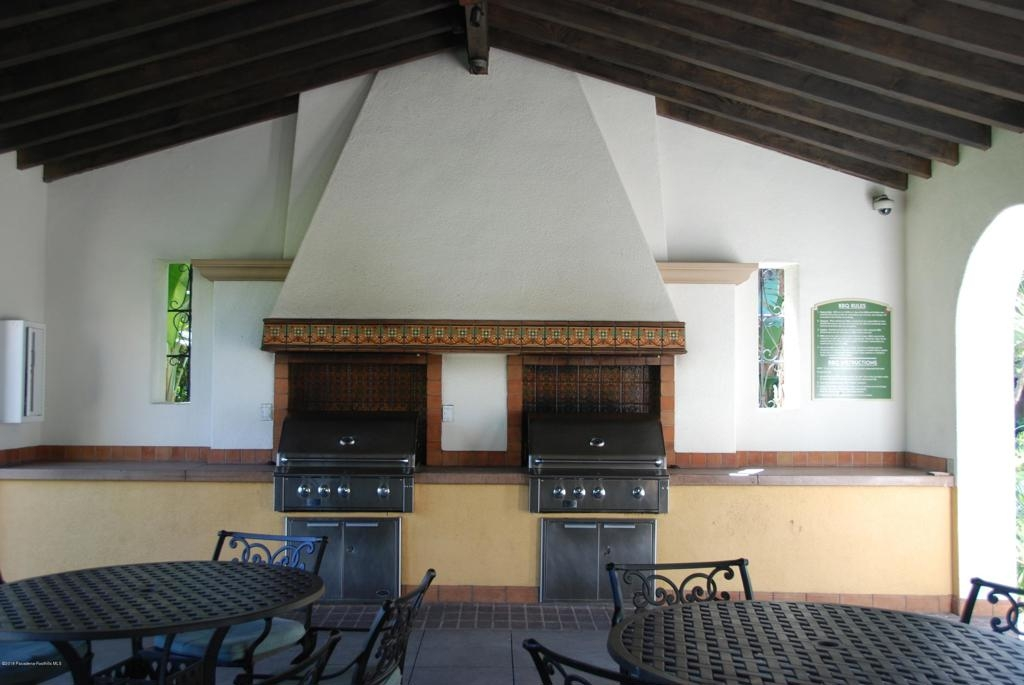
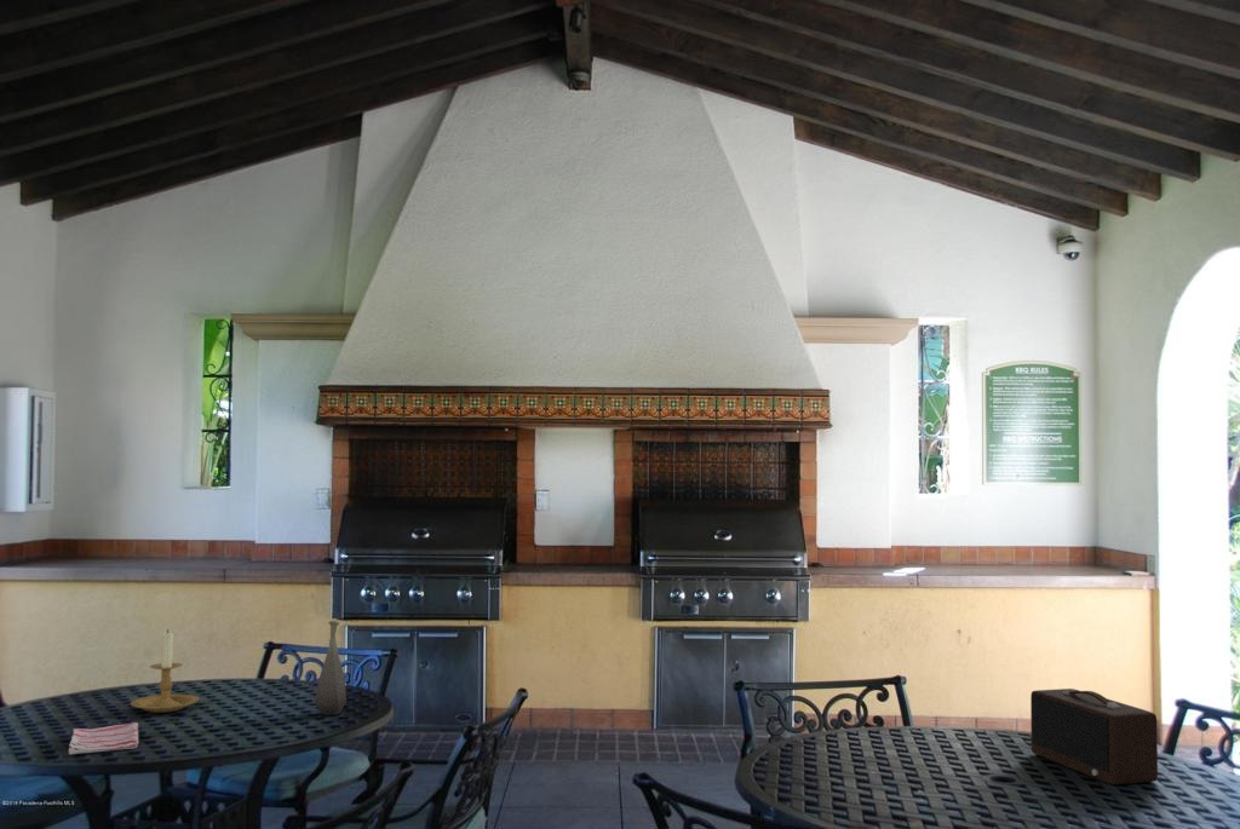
+ candle holder (166, 668)
+ dish towel (104, 736)
+ bottle (331, 667)
+ speaker (1090, 729)
